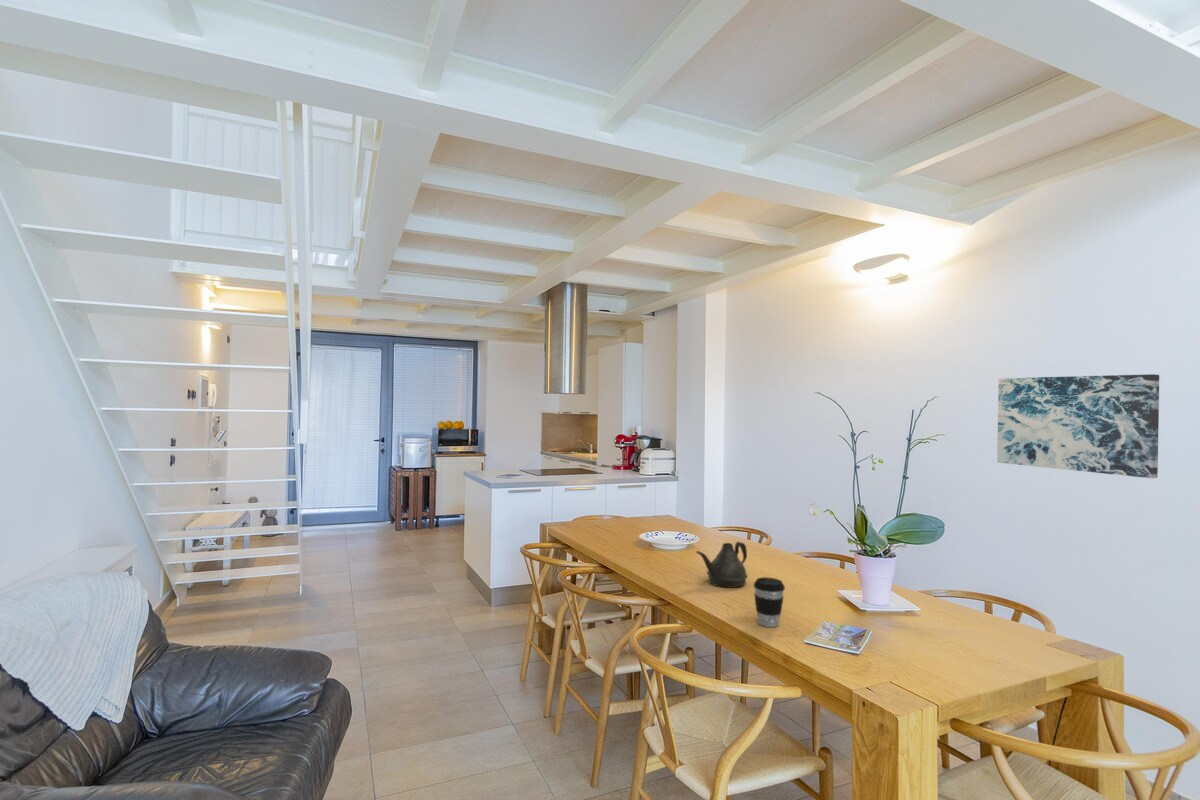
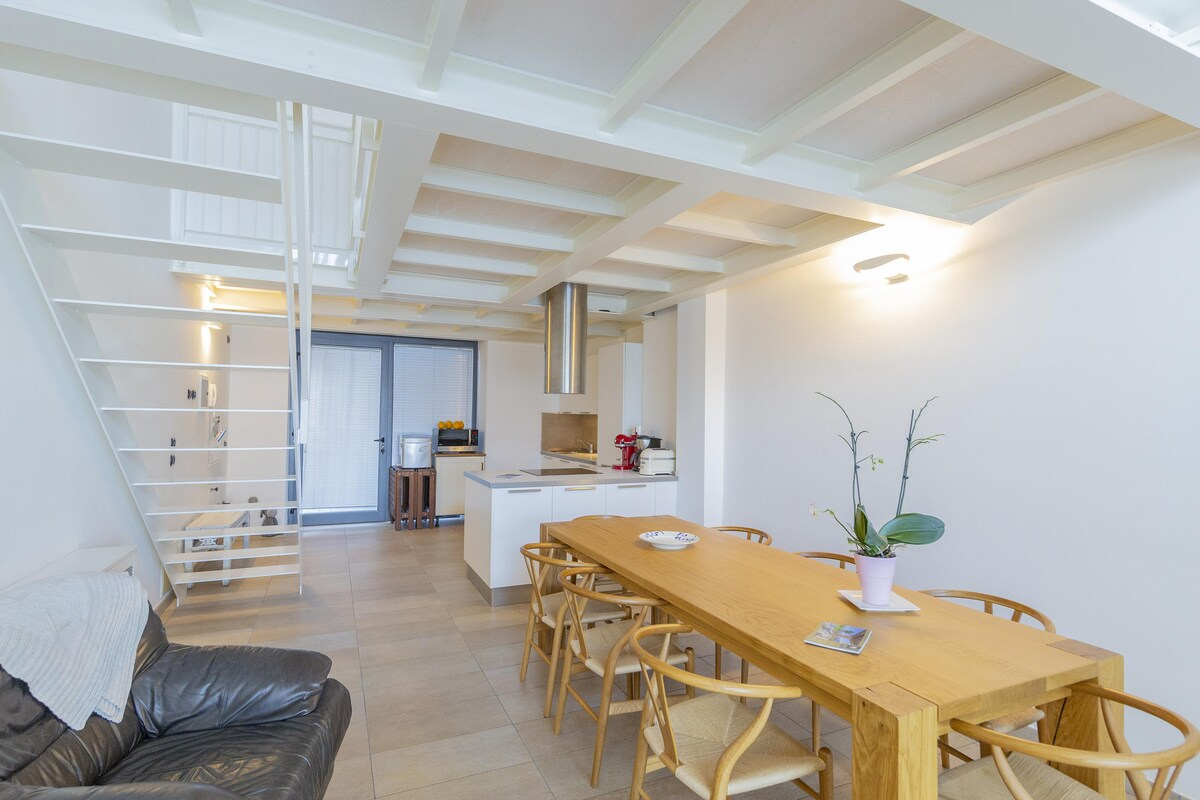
- wall art (1070, 423)
- teapot (720, 563)
- coffee cup (768, 602)
